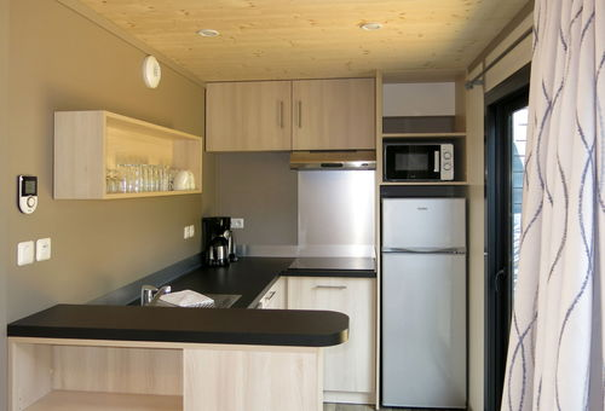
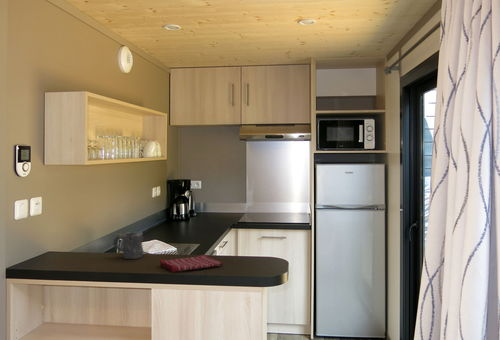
+ dish towel (190, 262)
+ mug (127, 244)
